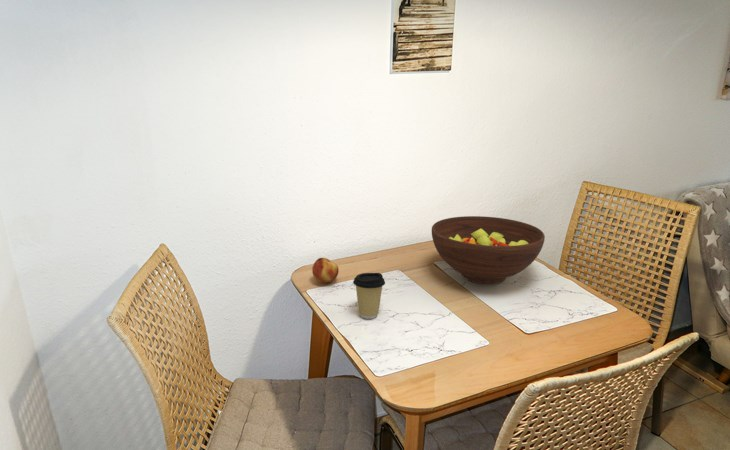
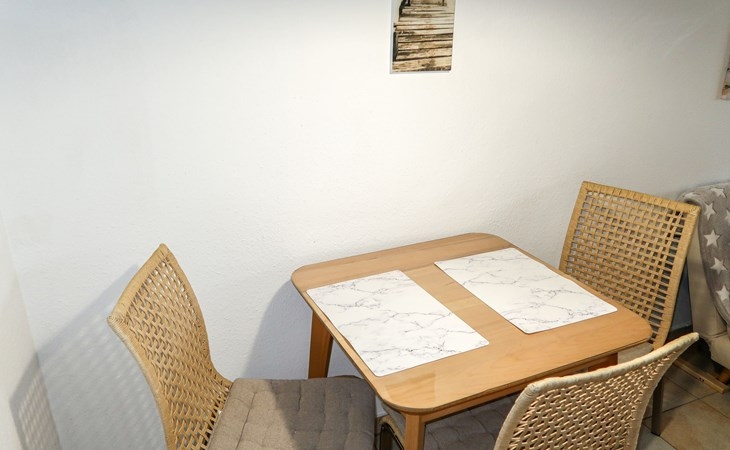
- fruit (325, 270)
- fruit bowl (485, 254)
- coffee cup (368, 295)
